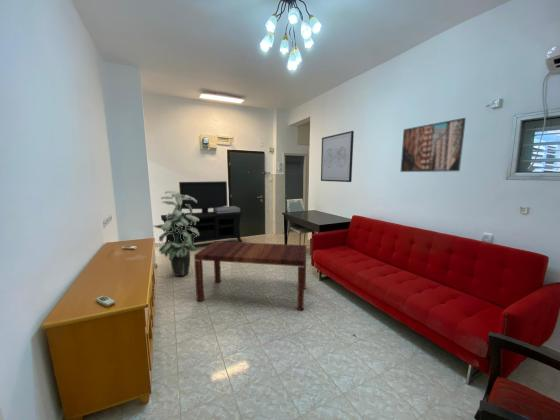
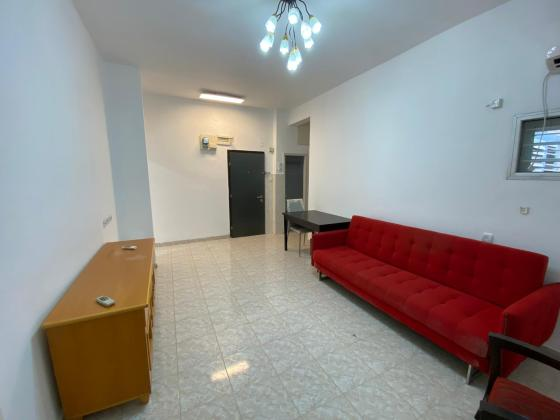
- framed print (429, 148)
- wall art (335, 158)
- media console (203, 213)
- coffee table (254, 263)
- indoor plant (177, 232)
